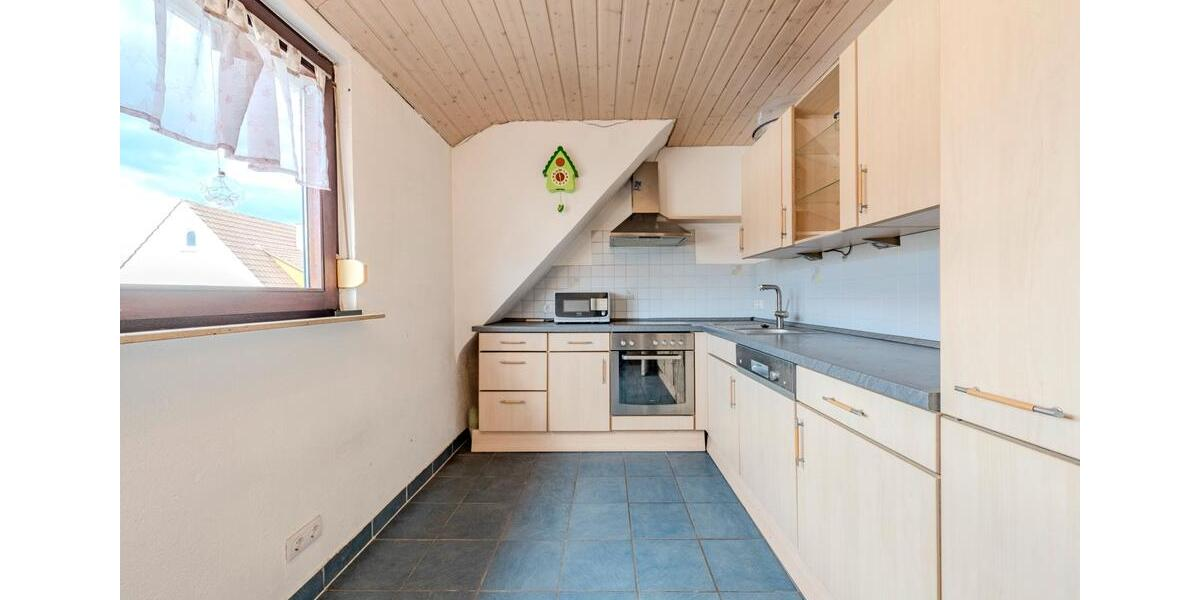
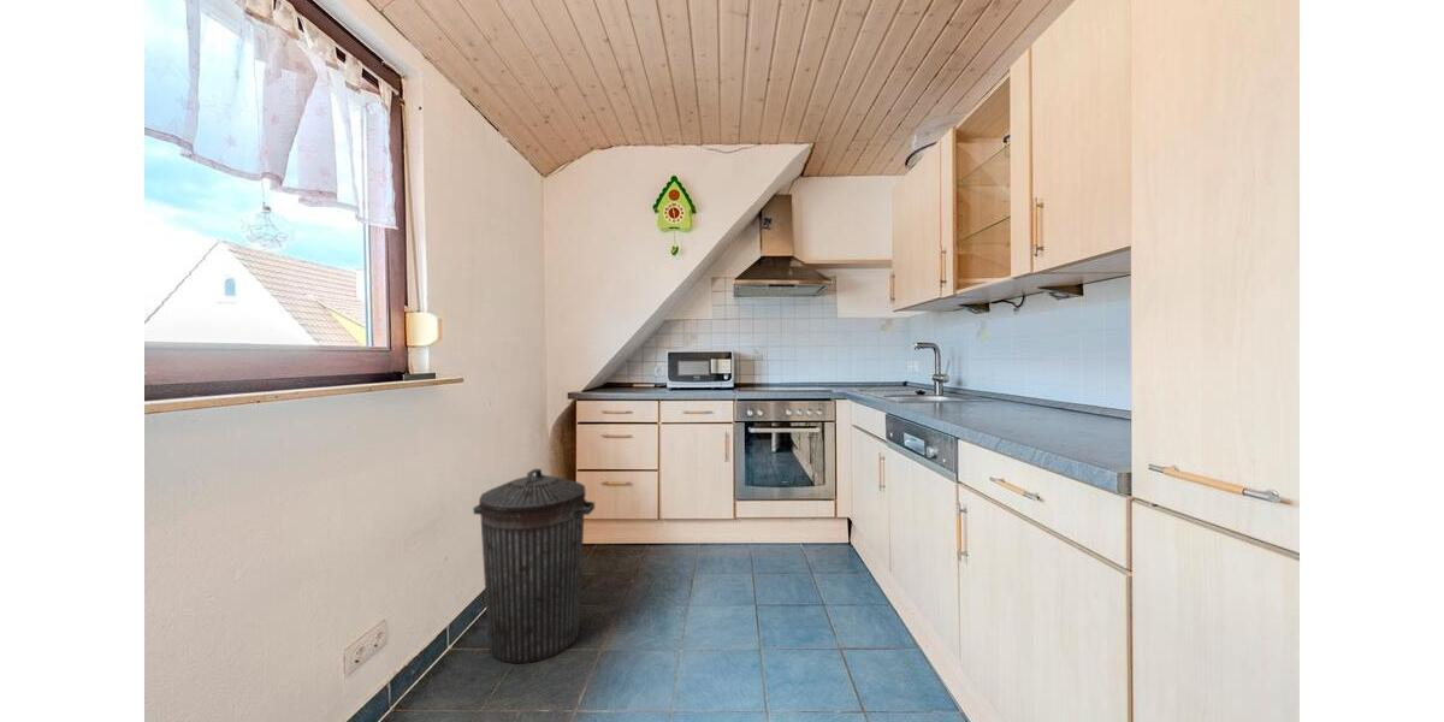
+ trash can (534, 554)
